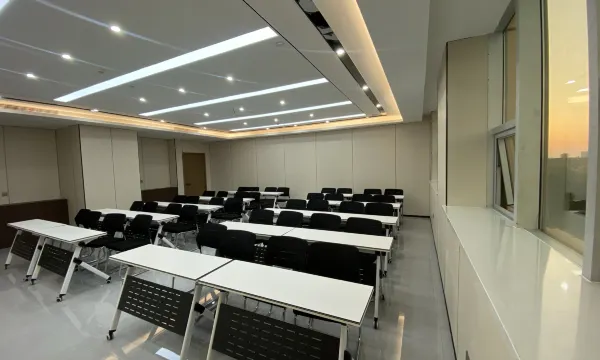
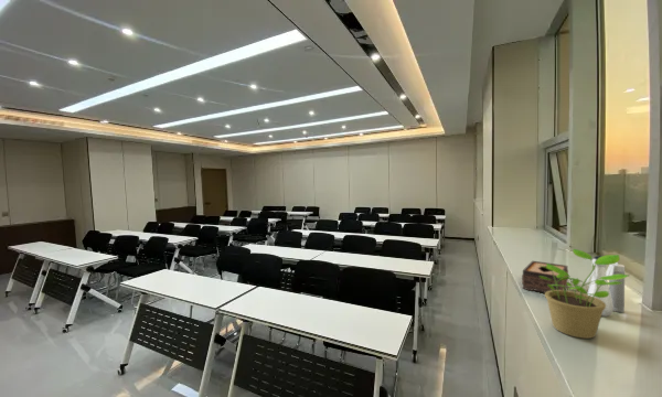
+ tissue box (545, 276)
+ water bottle (604, 285)
+ potted plant (577, 293)
